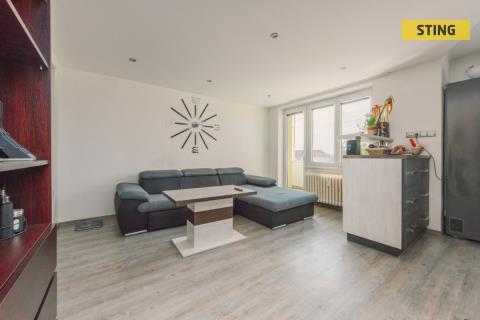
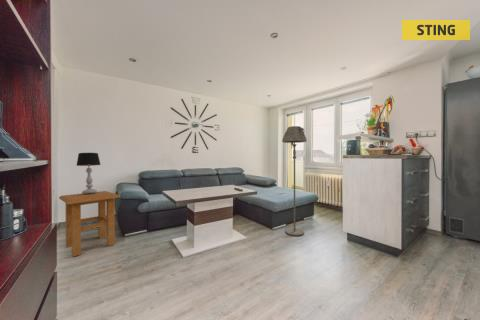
+ floor lamp (294, 179)
+ side table (90, 220)
+ table lamp (89, 173)
